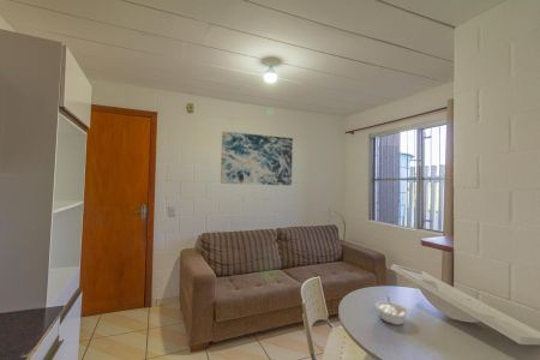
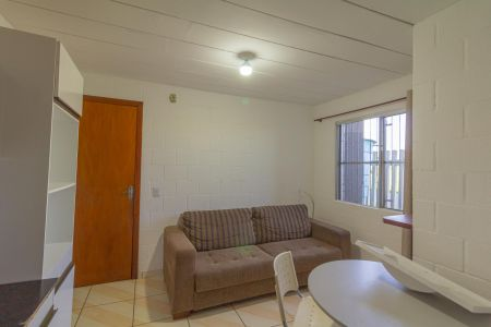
- legume (390, 311)
- wall art (258, 160)
